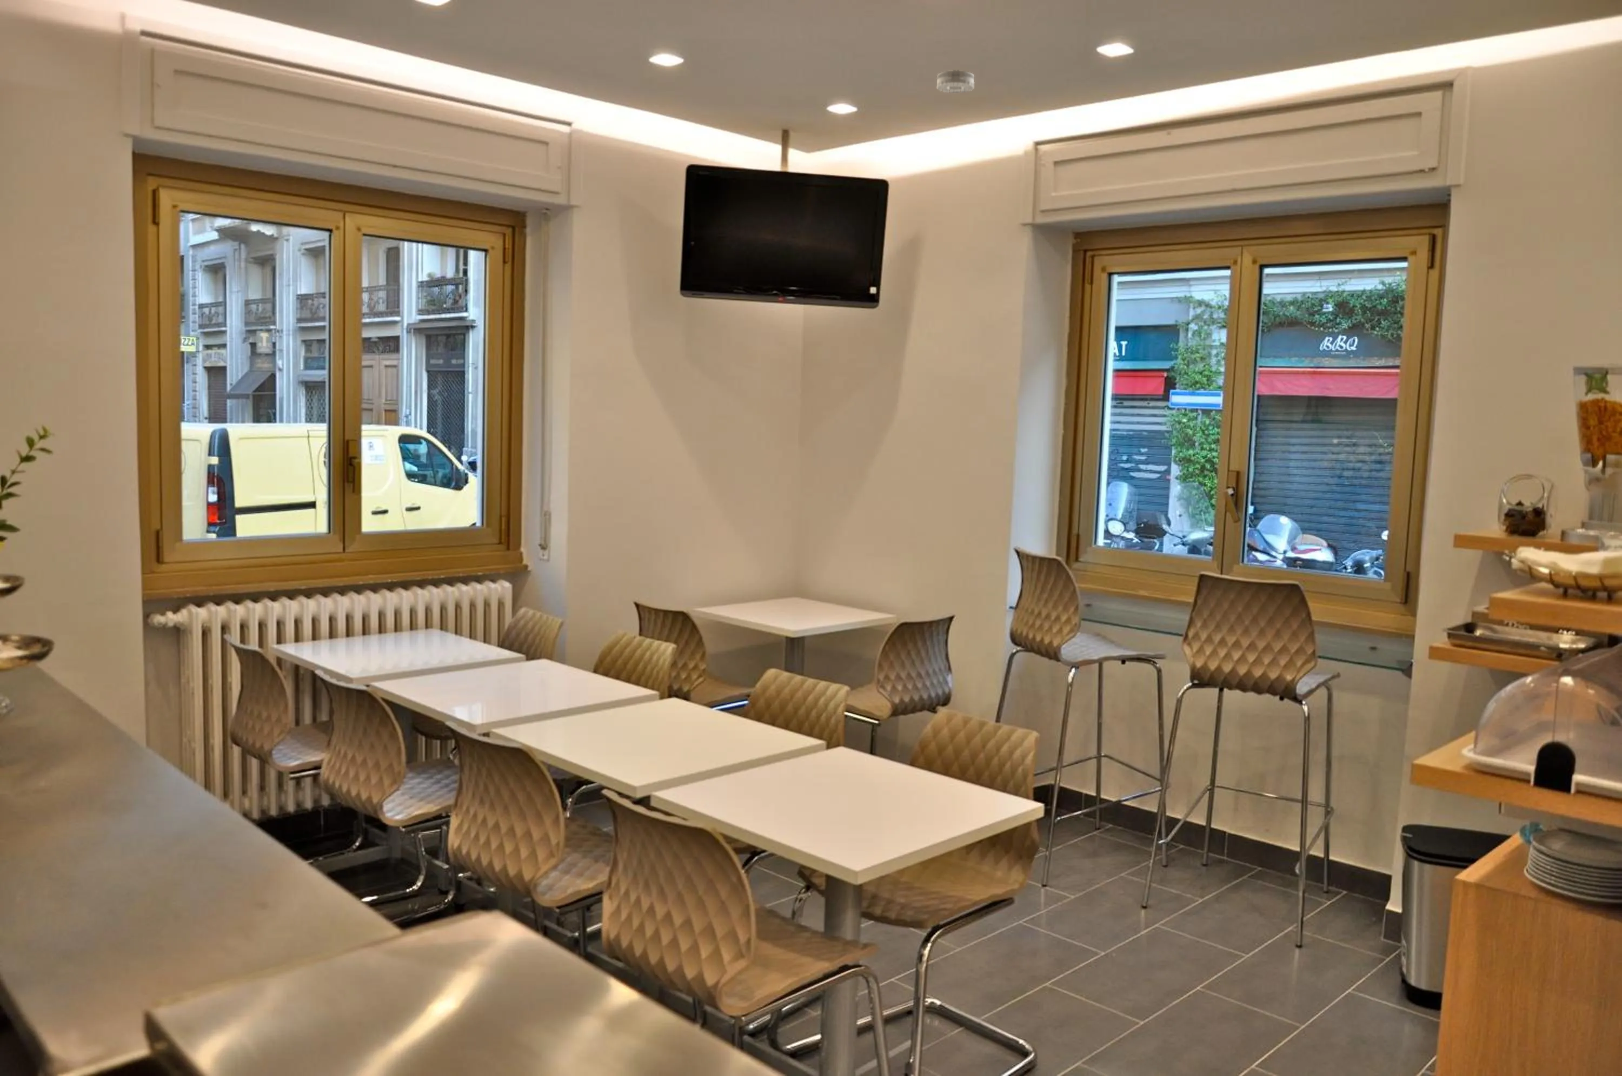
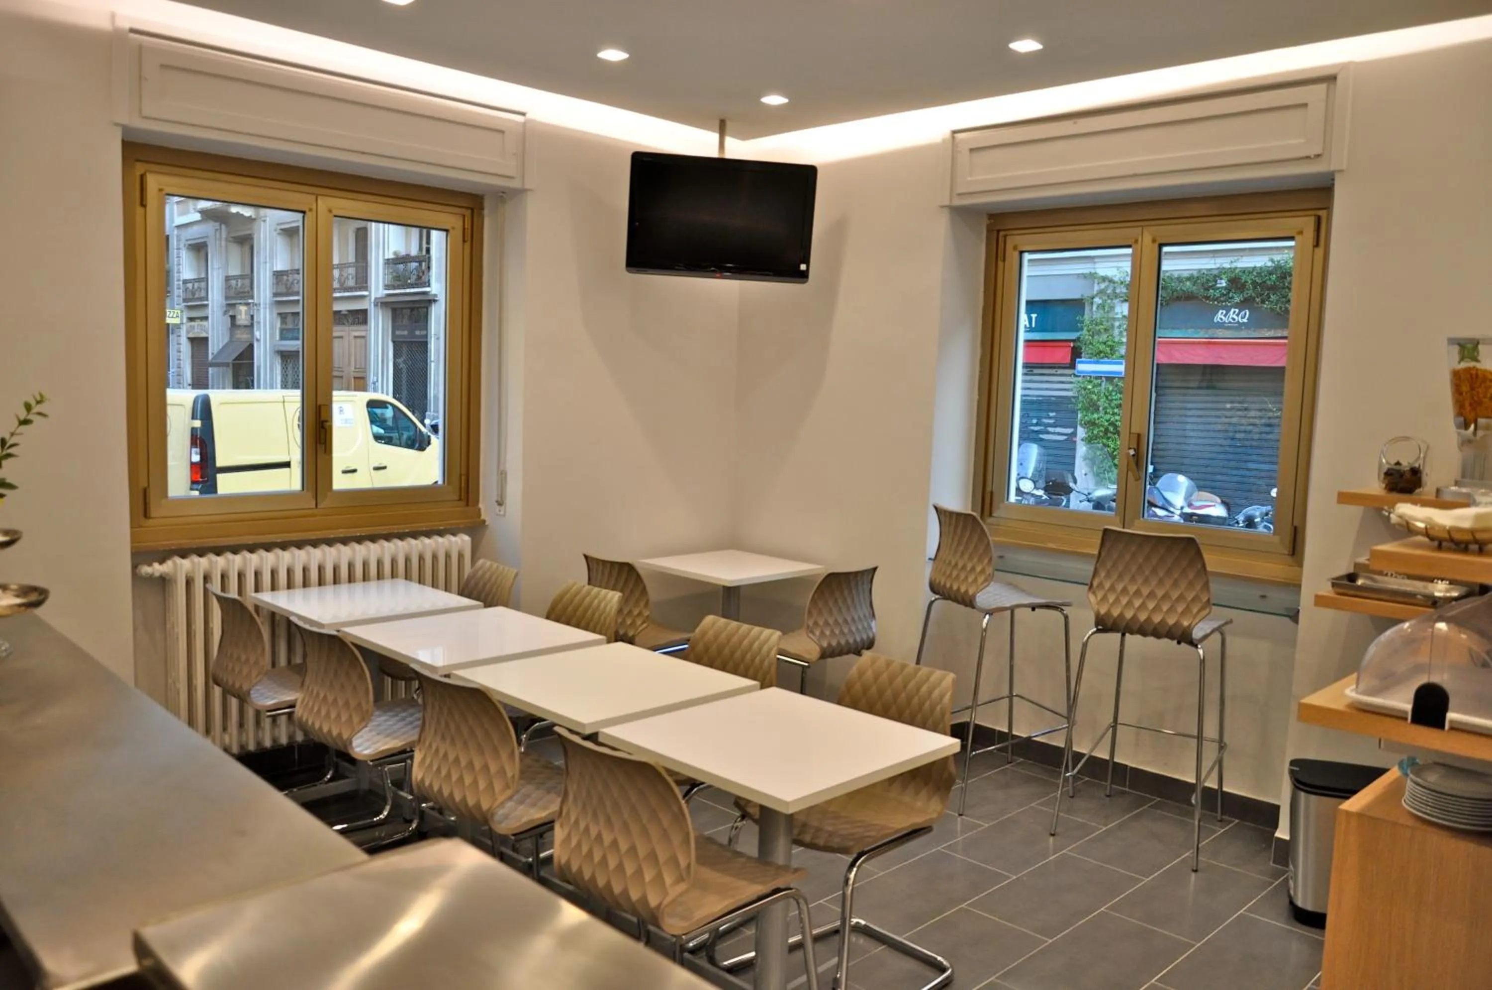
- smoke detector (955, 80)
